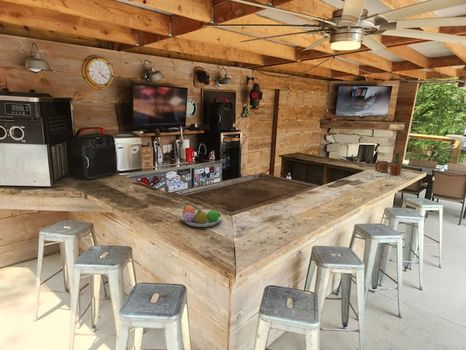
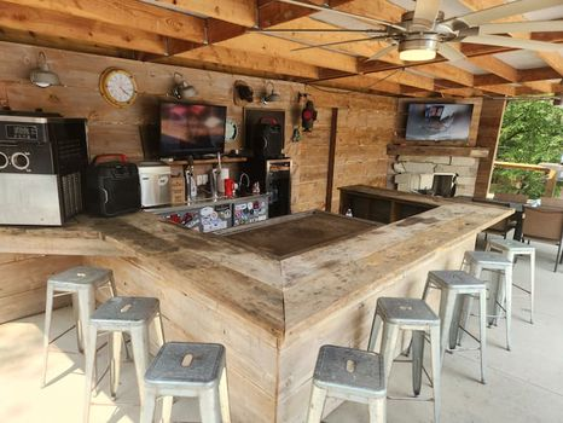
- fruit bowl (202, 213)
- tavern set (390, 163)
